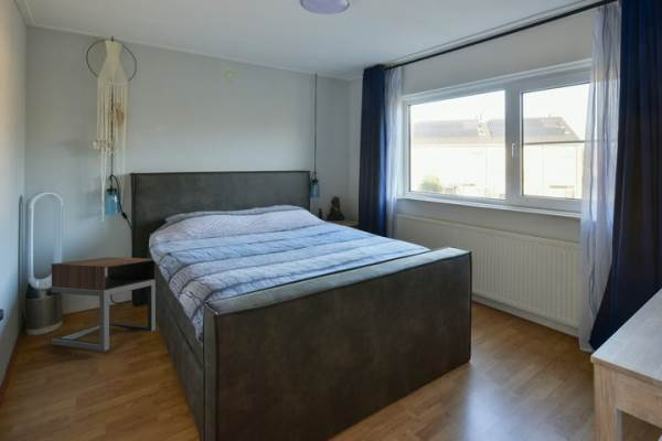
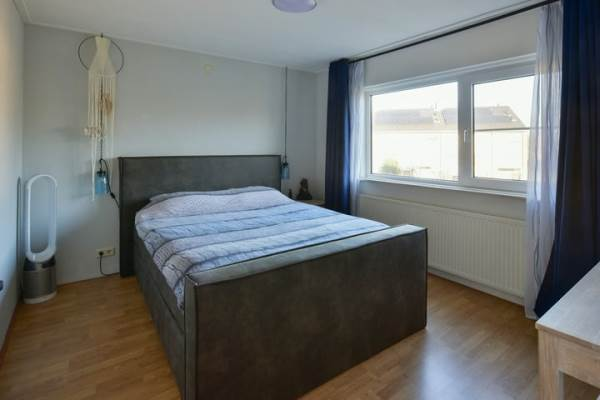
- nightstand (106, 299)
